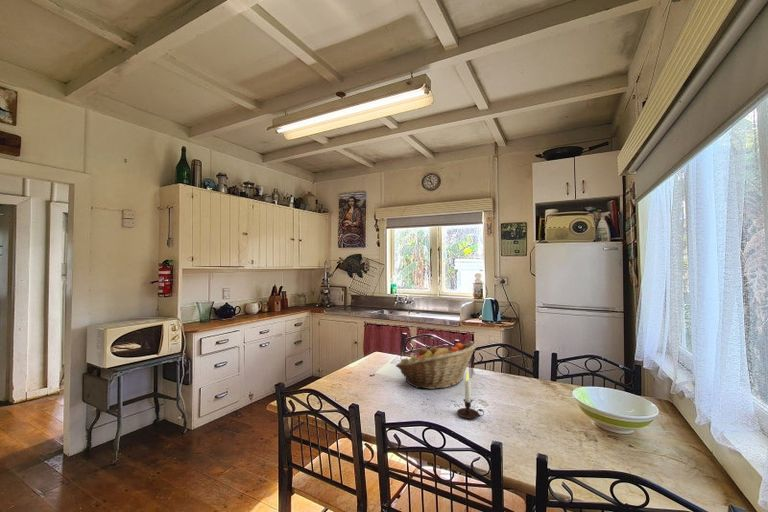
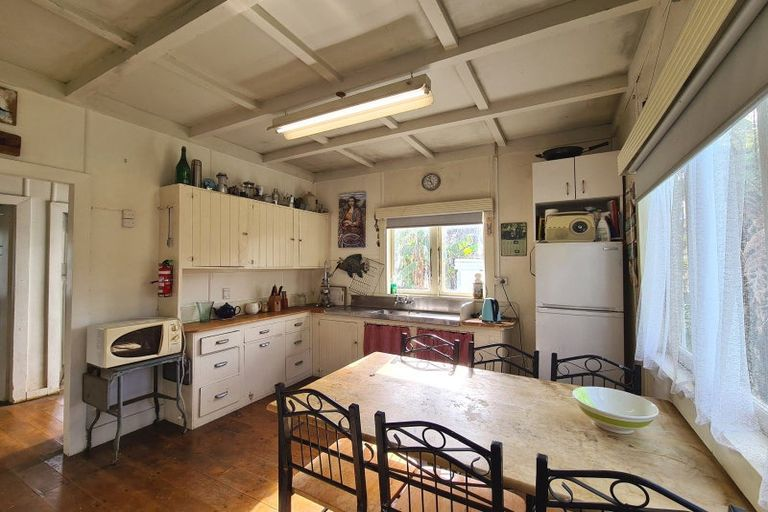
- fruit basket (437, 361)
- candle (469, 392)
